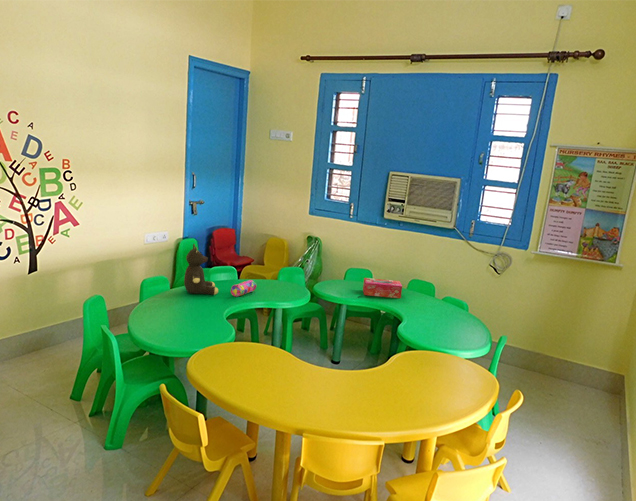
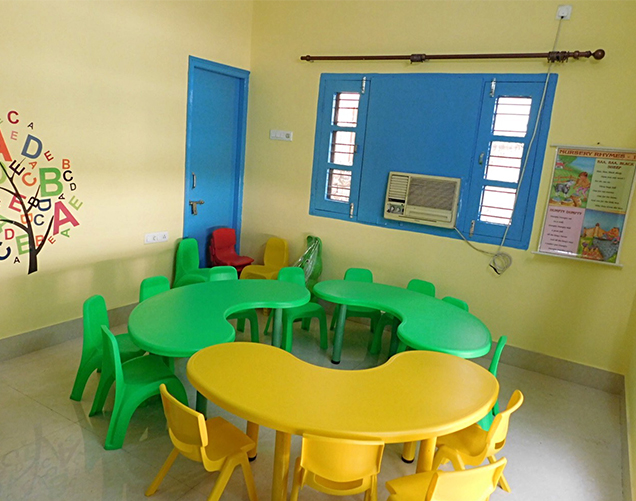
- pencil case (243, 287)
- tissue box (382, 287)
- teddy bear (201, 269)
